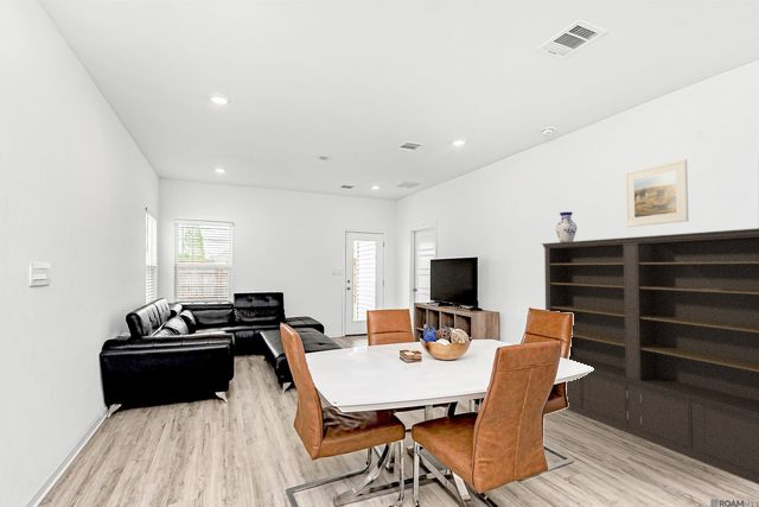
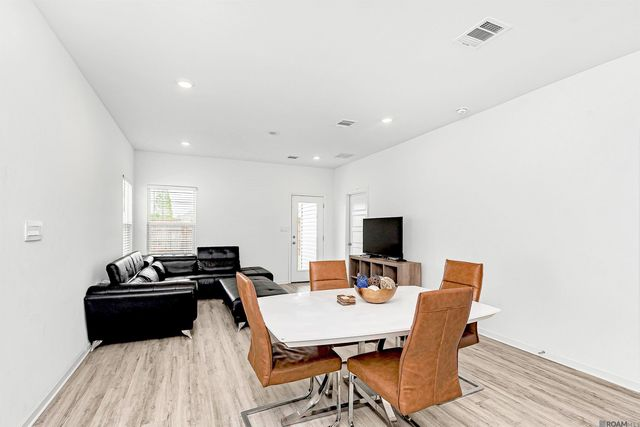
- vase (566, 227)
- storage cabinet (640, 334)
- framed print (653, 195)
